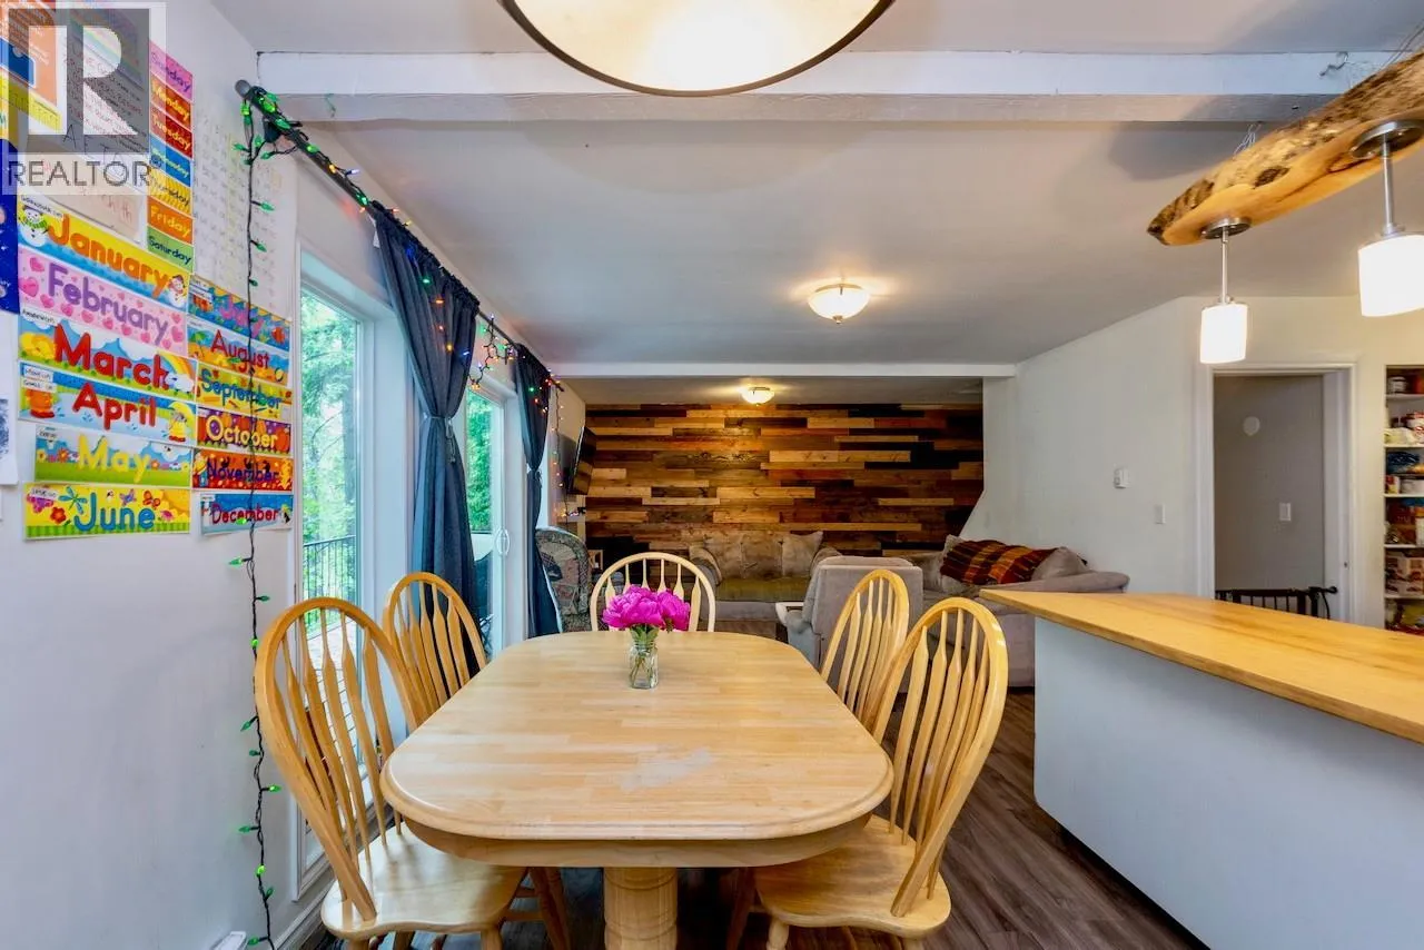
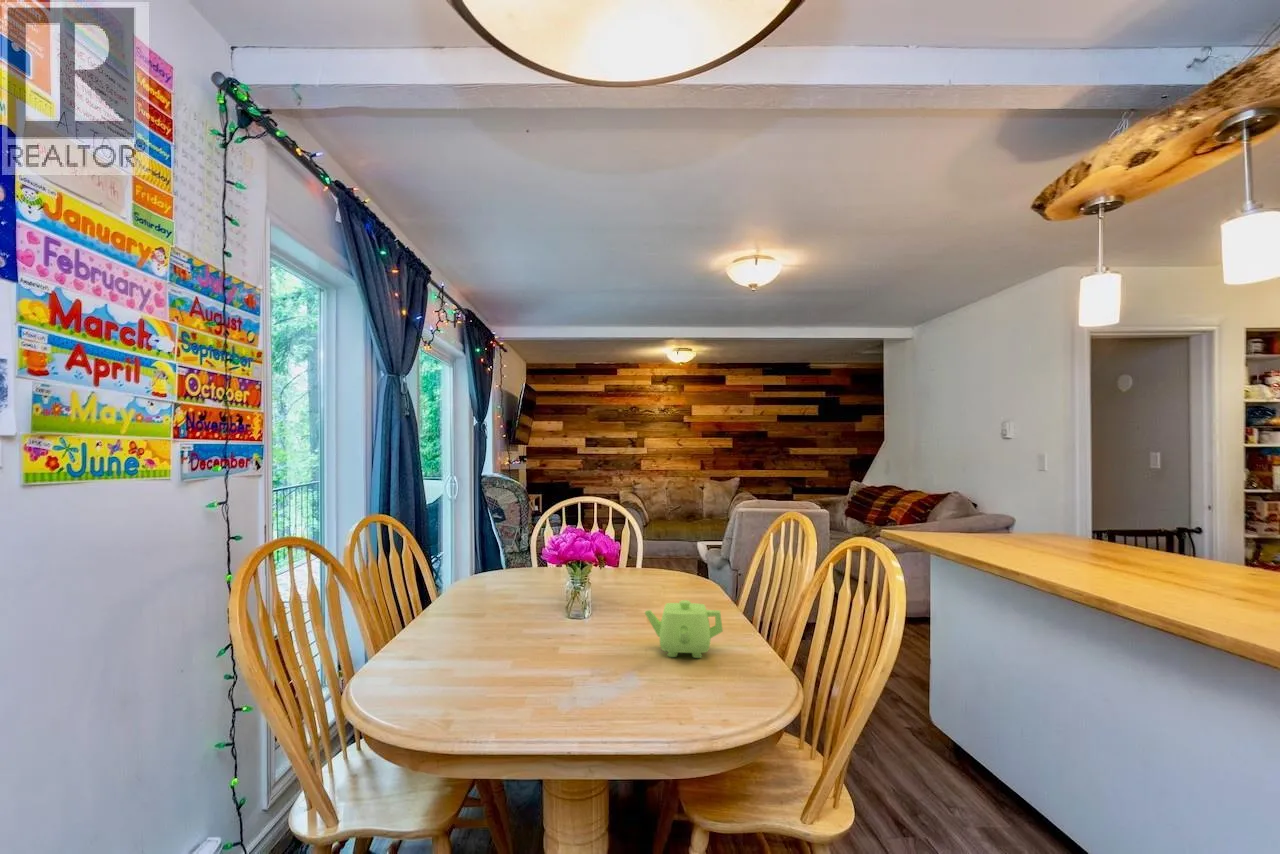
+ teapot (683, 627)
